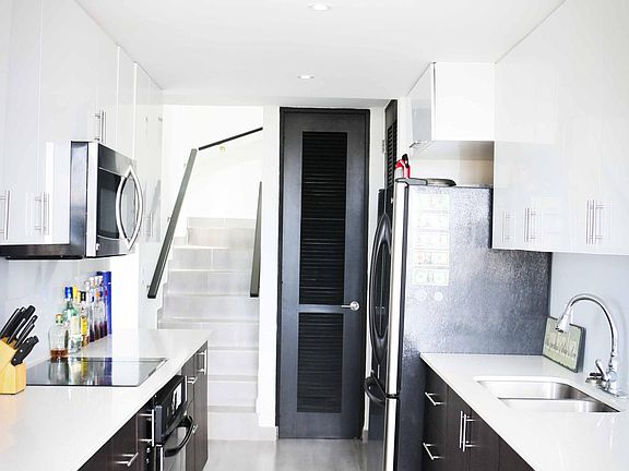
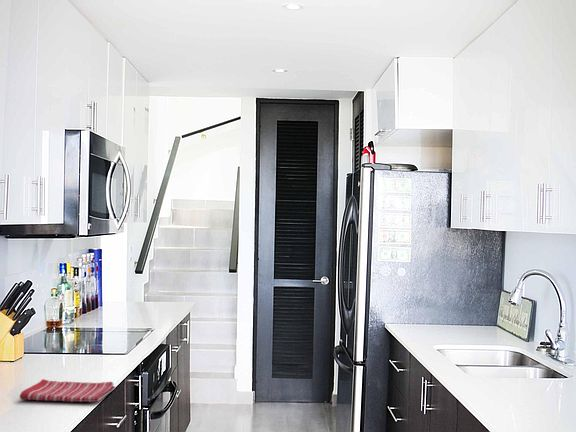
+ dish towel (68, 390)
